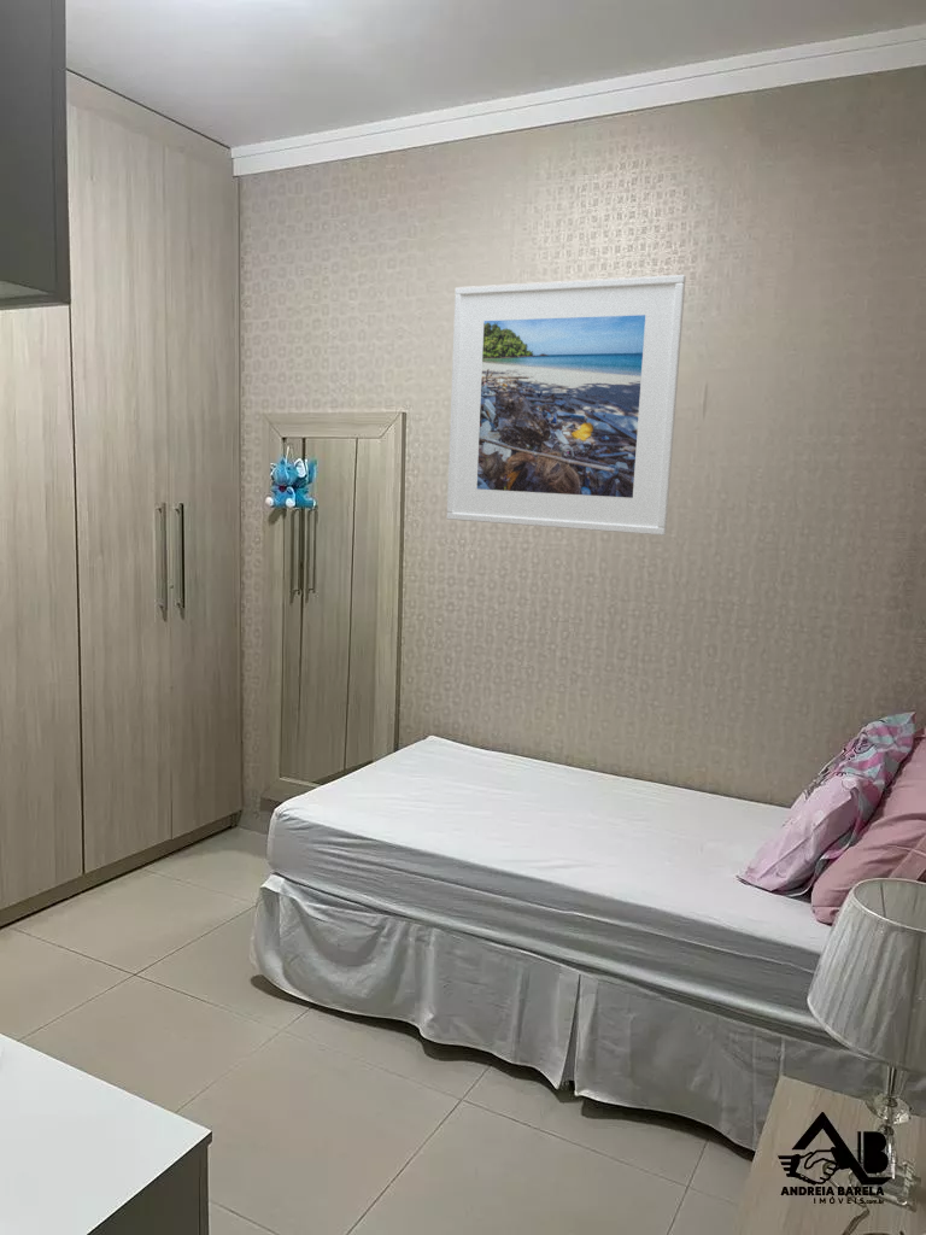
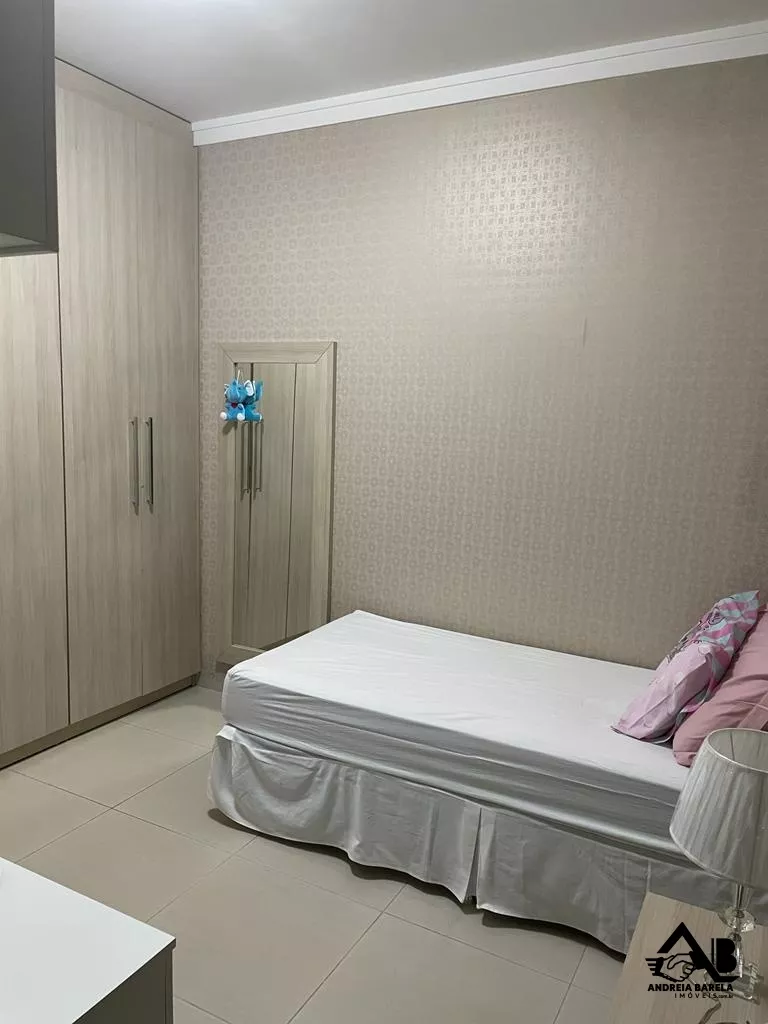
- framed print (556, 406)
